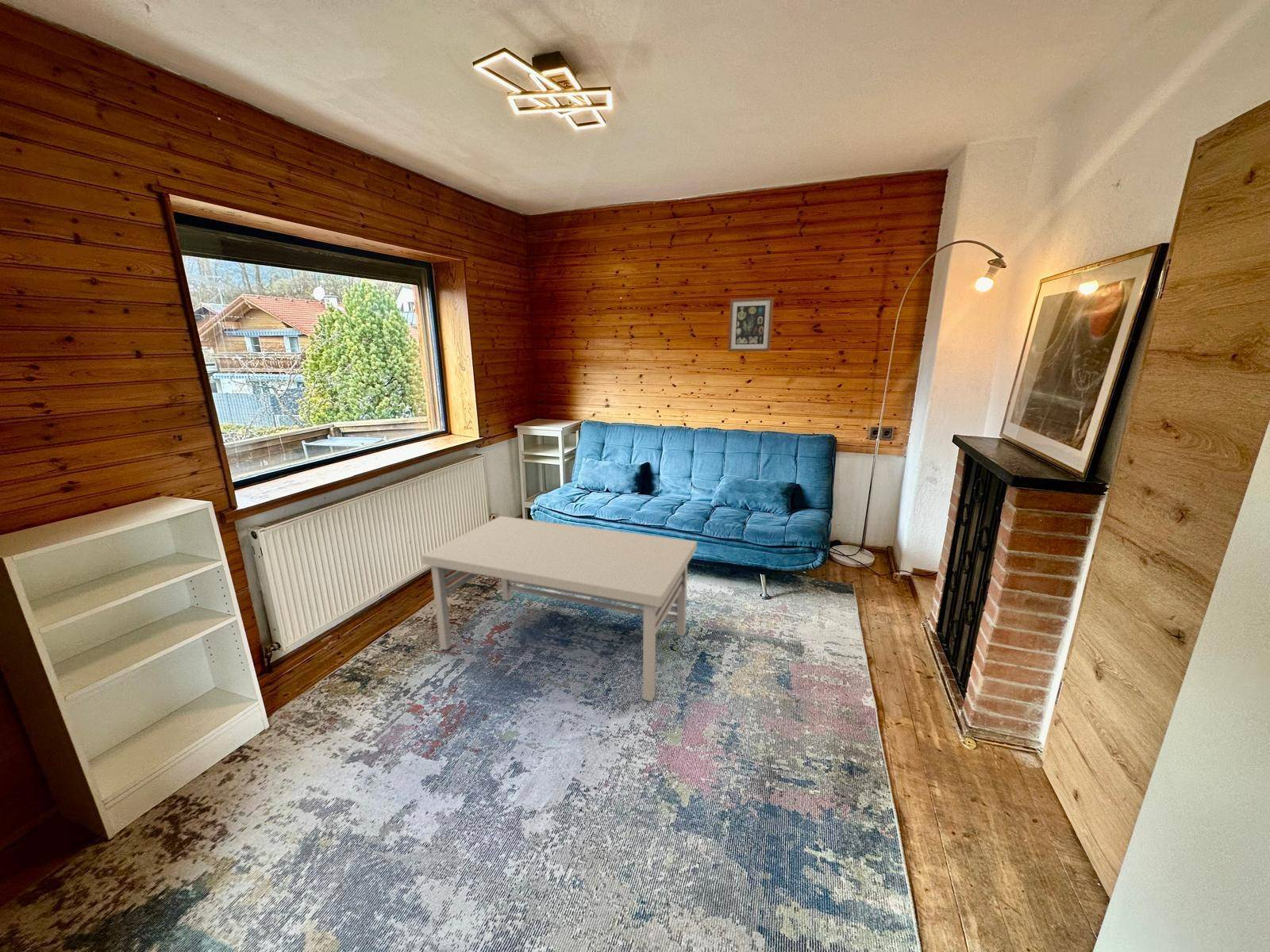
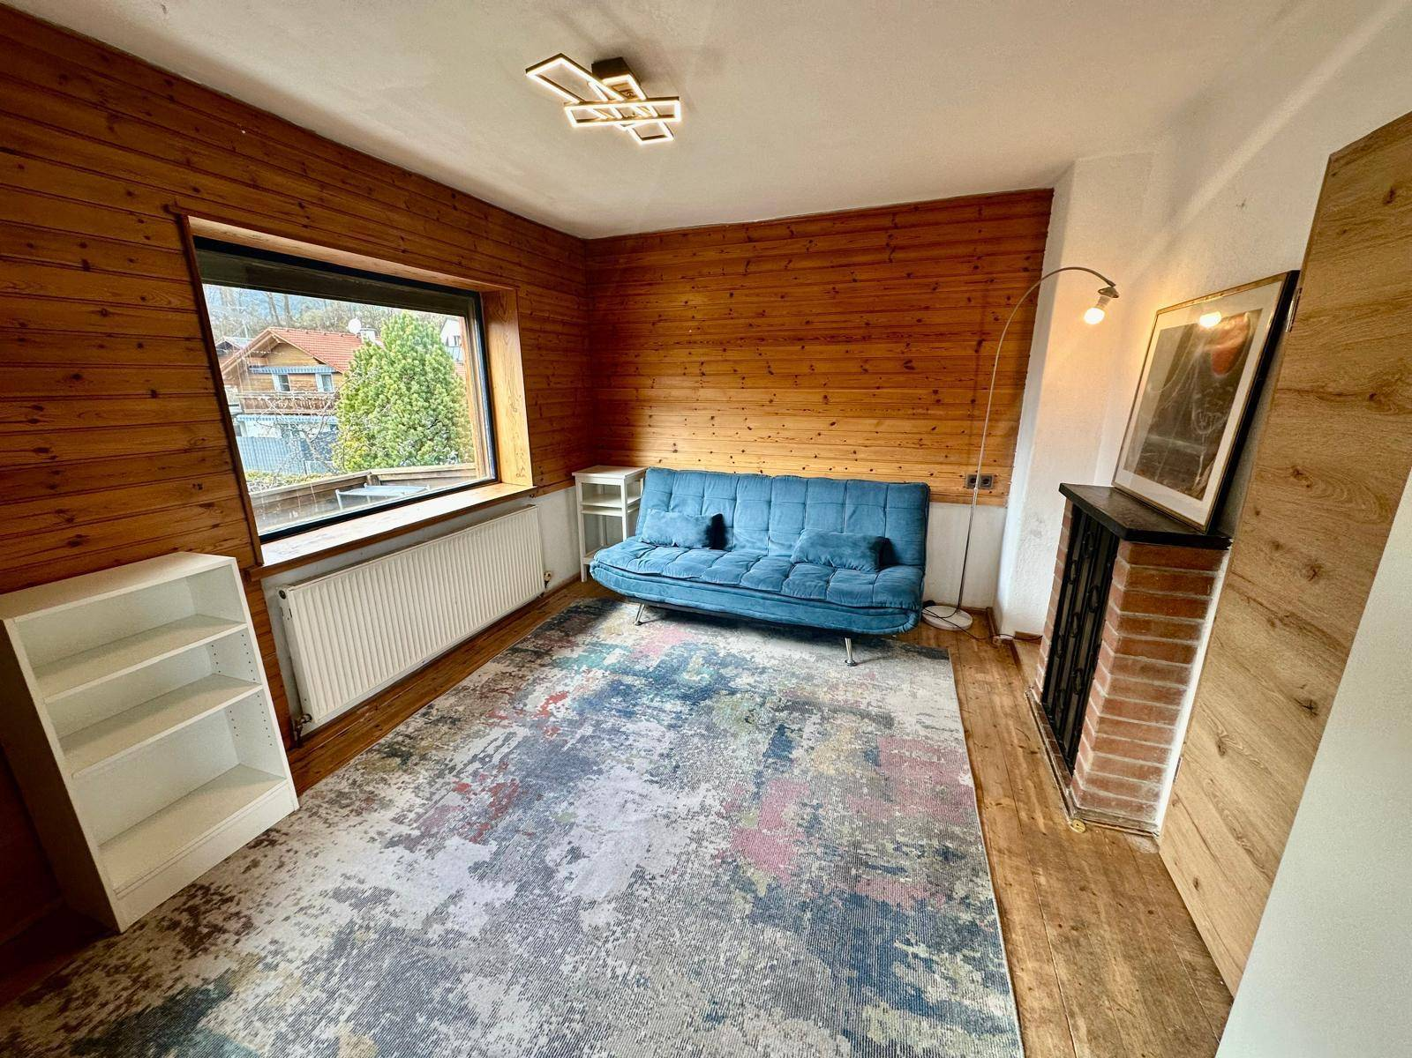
- coffee table (566, 596)
- wall art (750, 324)
